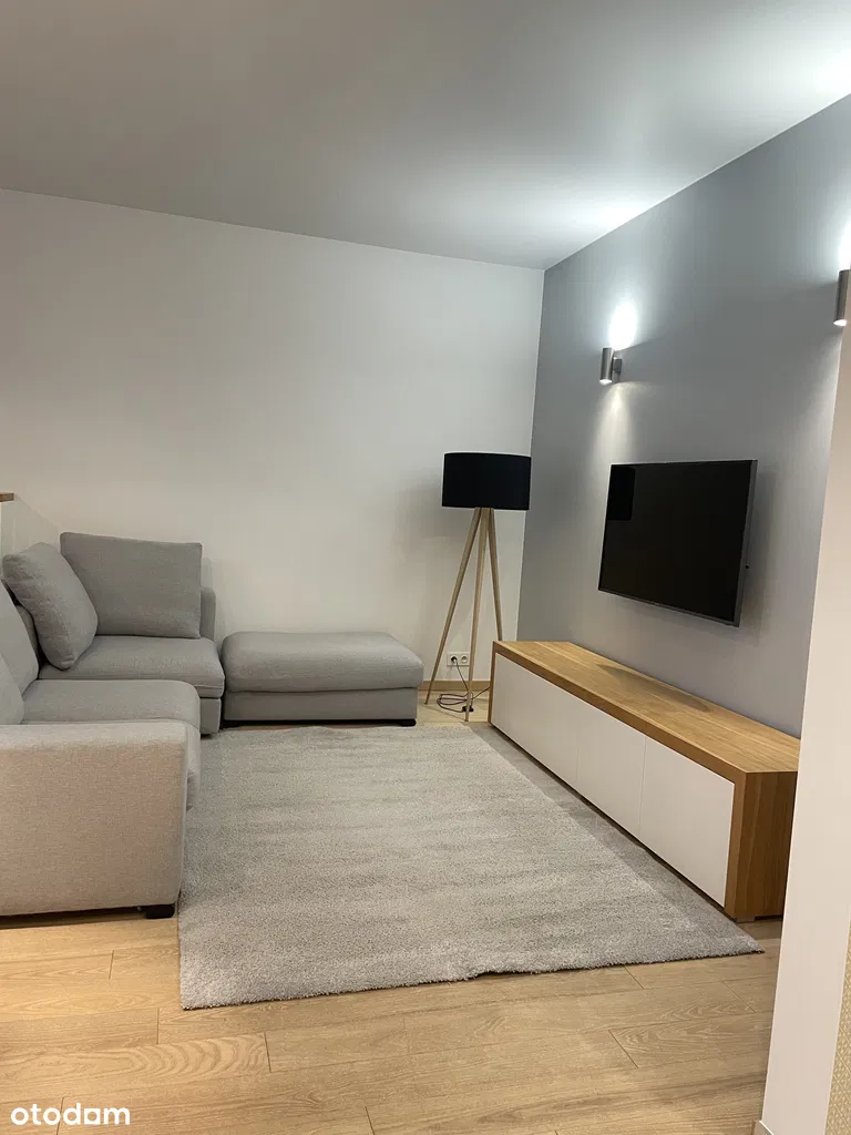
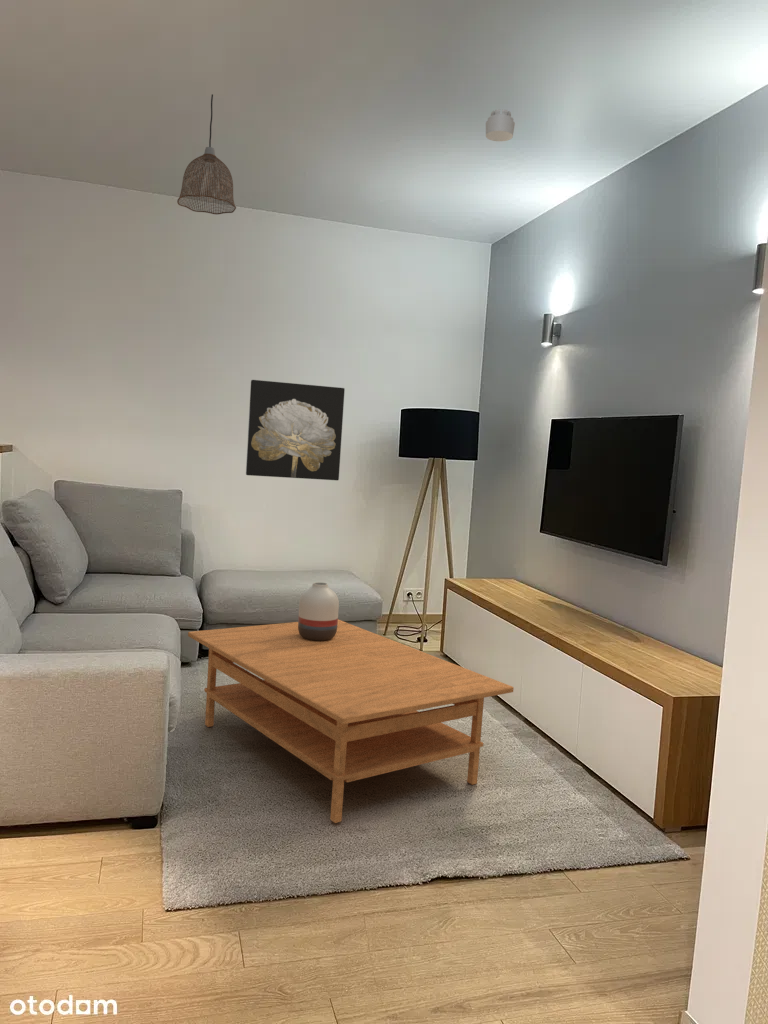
+ smoke detector (500, 124)
+ pendant lamp (209, 150)
+ wall art (295, 431)
+ vase (318, 610)
+ coffee table (335, 705)
